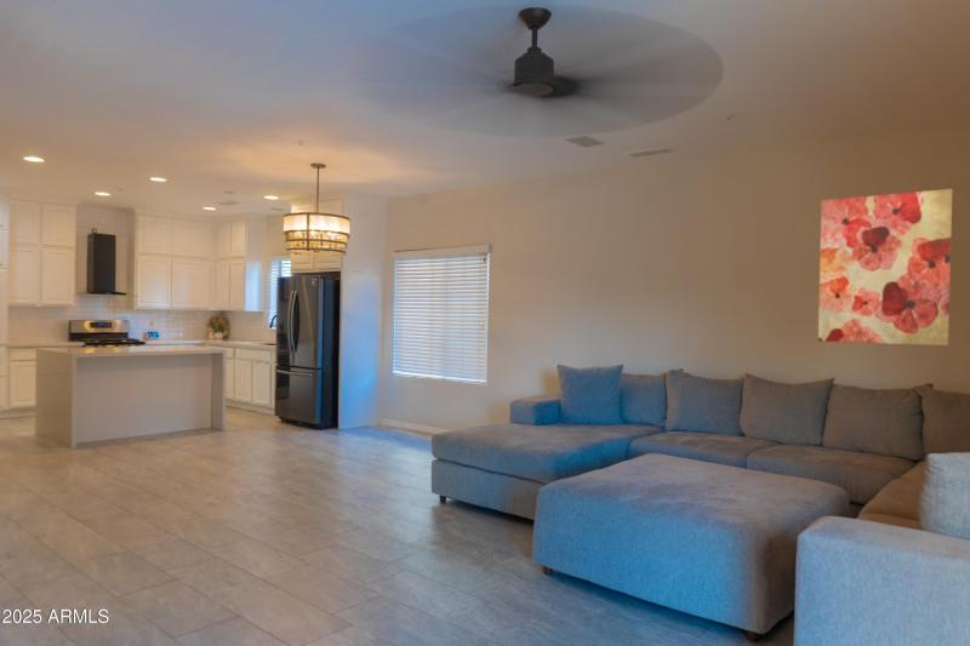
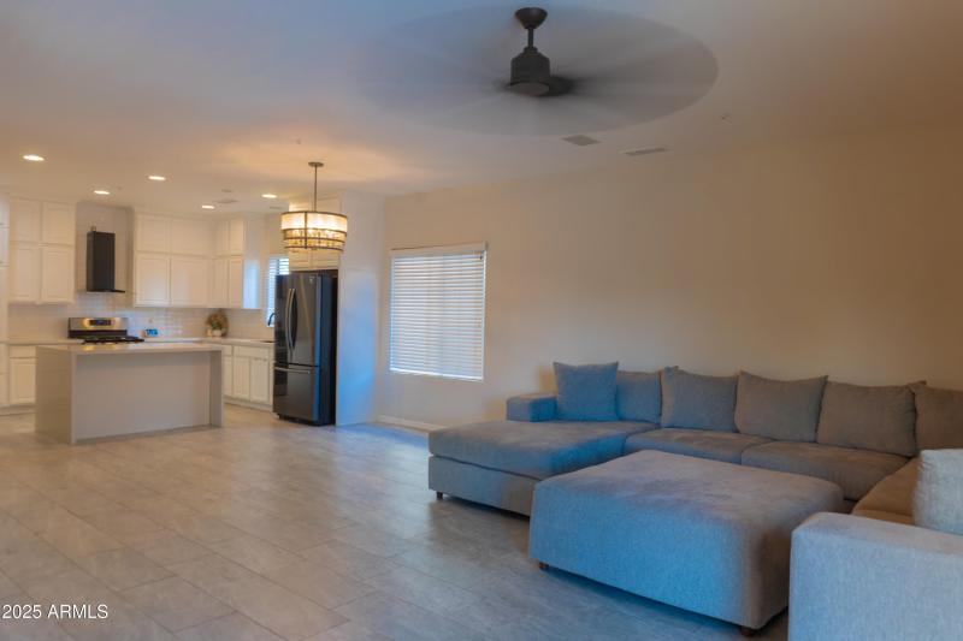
- wall art (881, 269)
